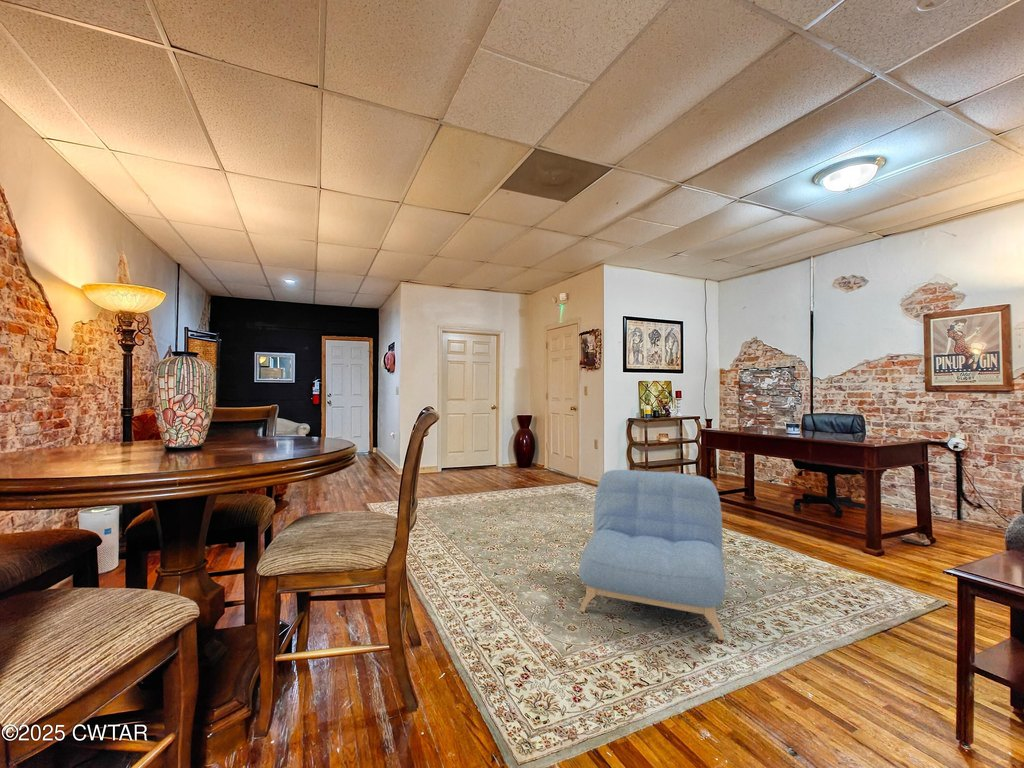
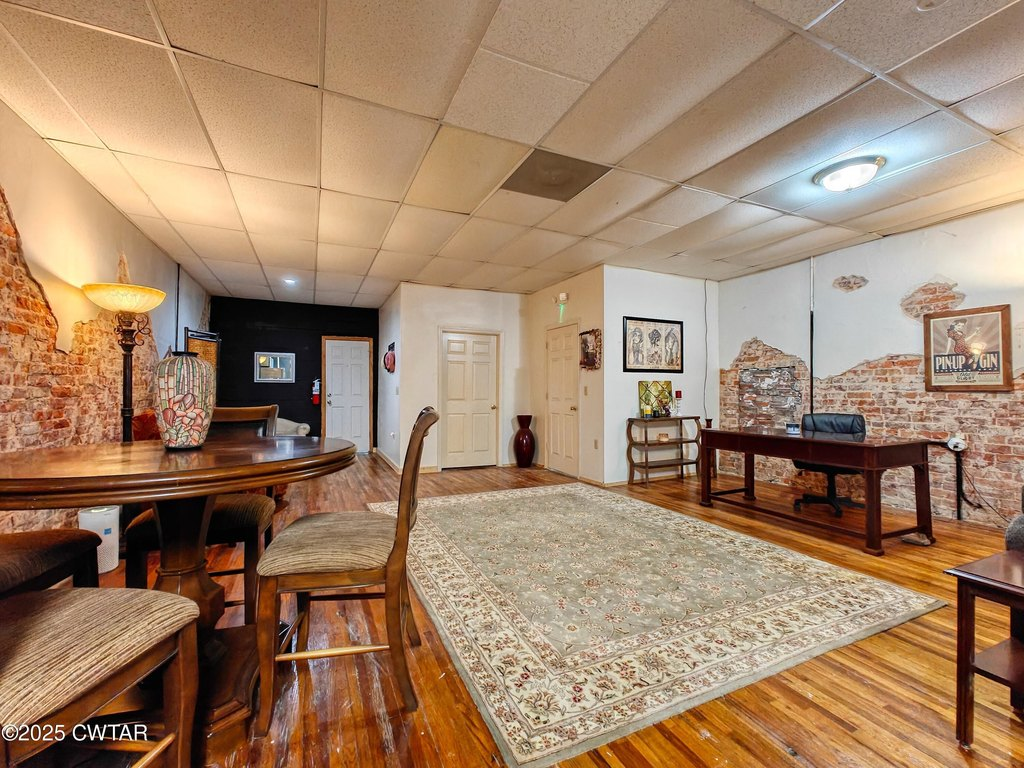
- armchair (652, 539)
